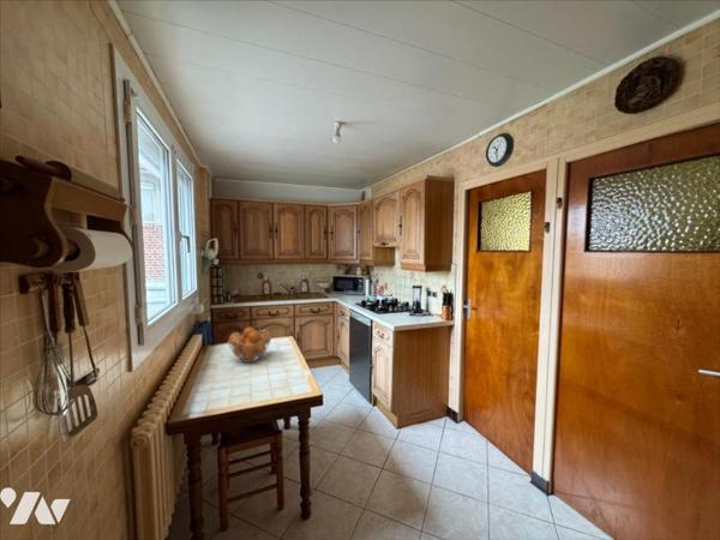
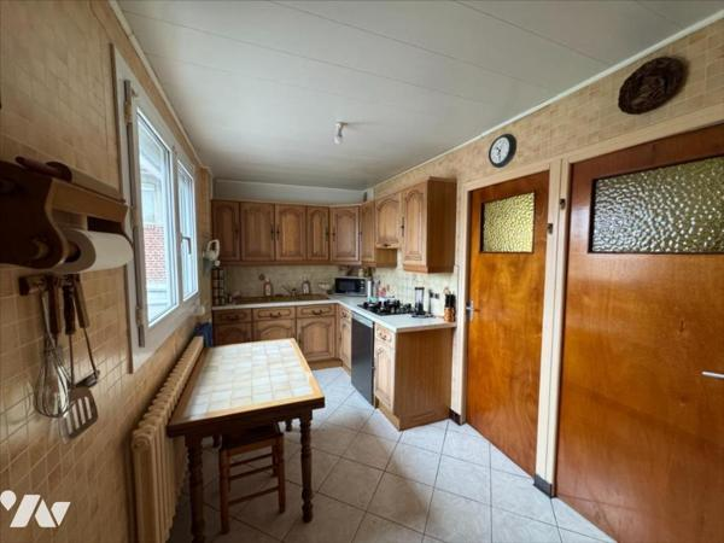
- fruit basket (250, 343)
